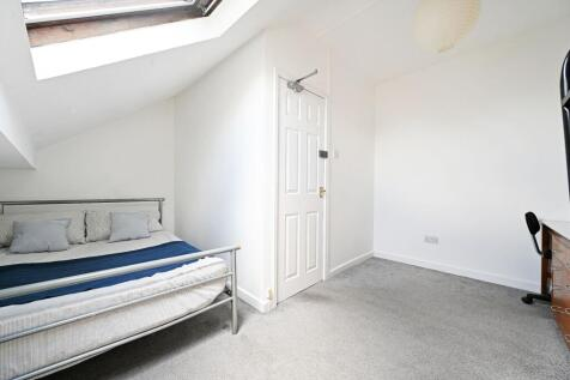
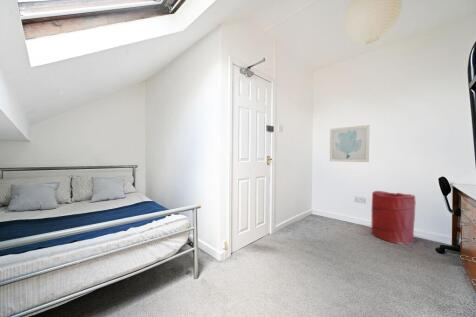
+ wall art (348, 144)
+ laundry hamper (392, 214)
